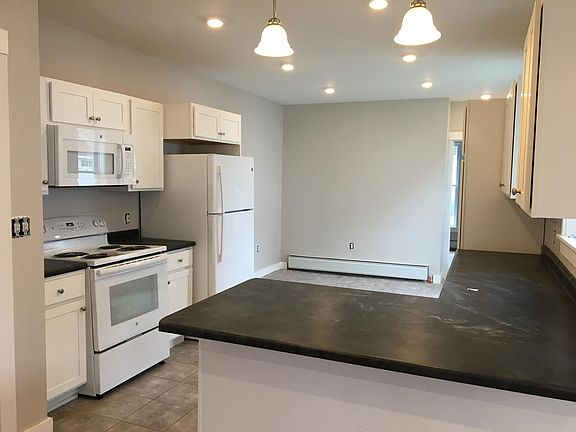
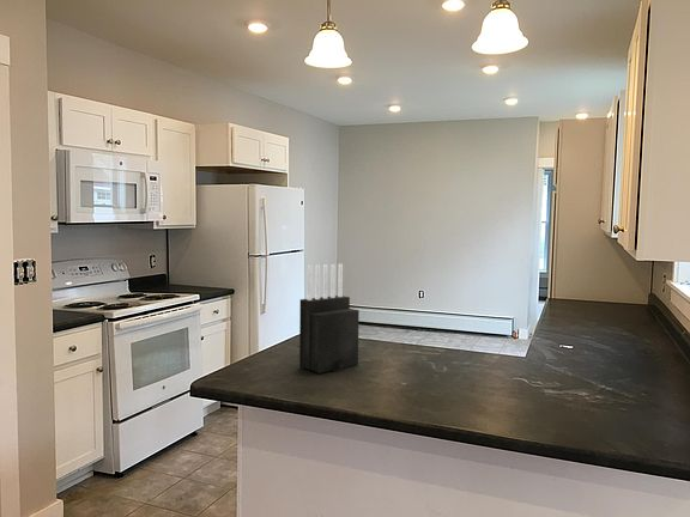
+ knife block (331, 316)
